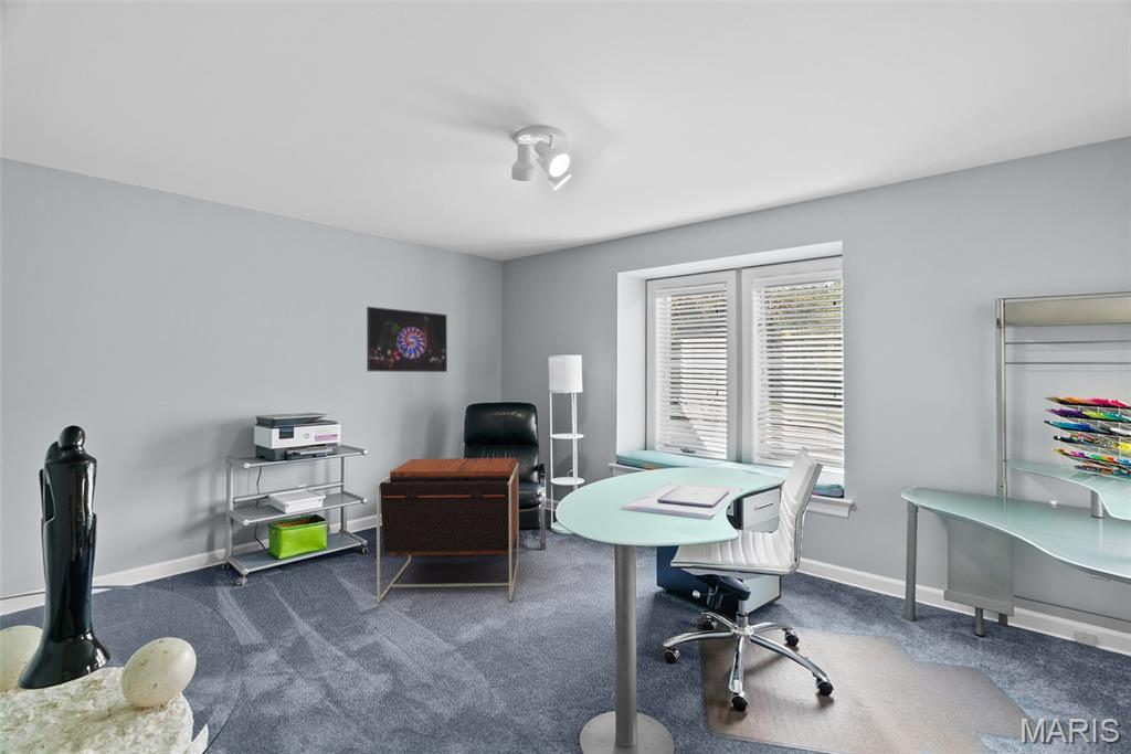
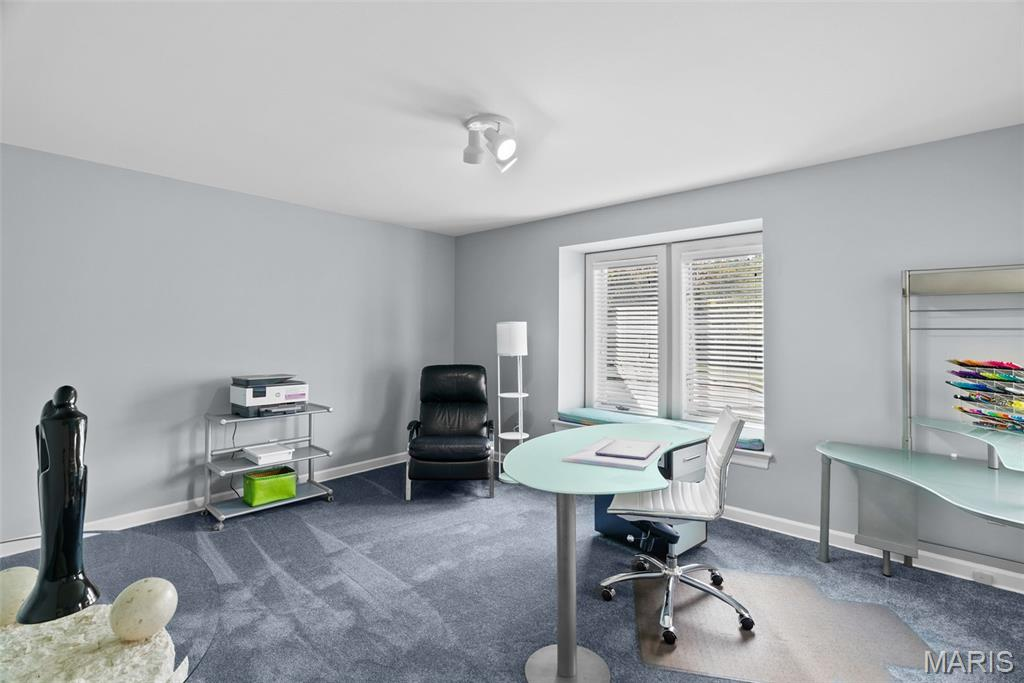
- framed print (409, 341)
- side table (455, 522)
